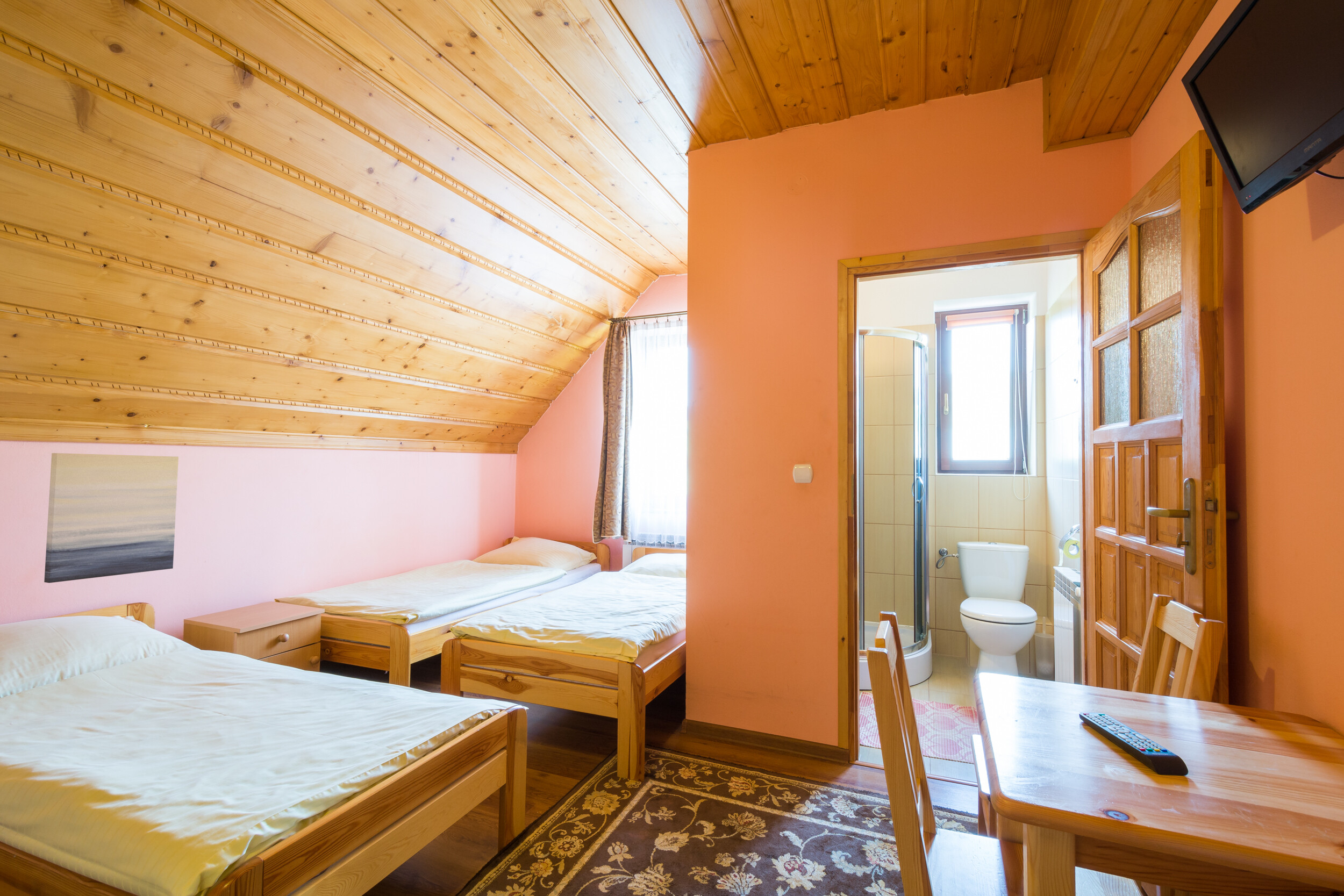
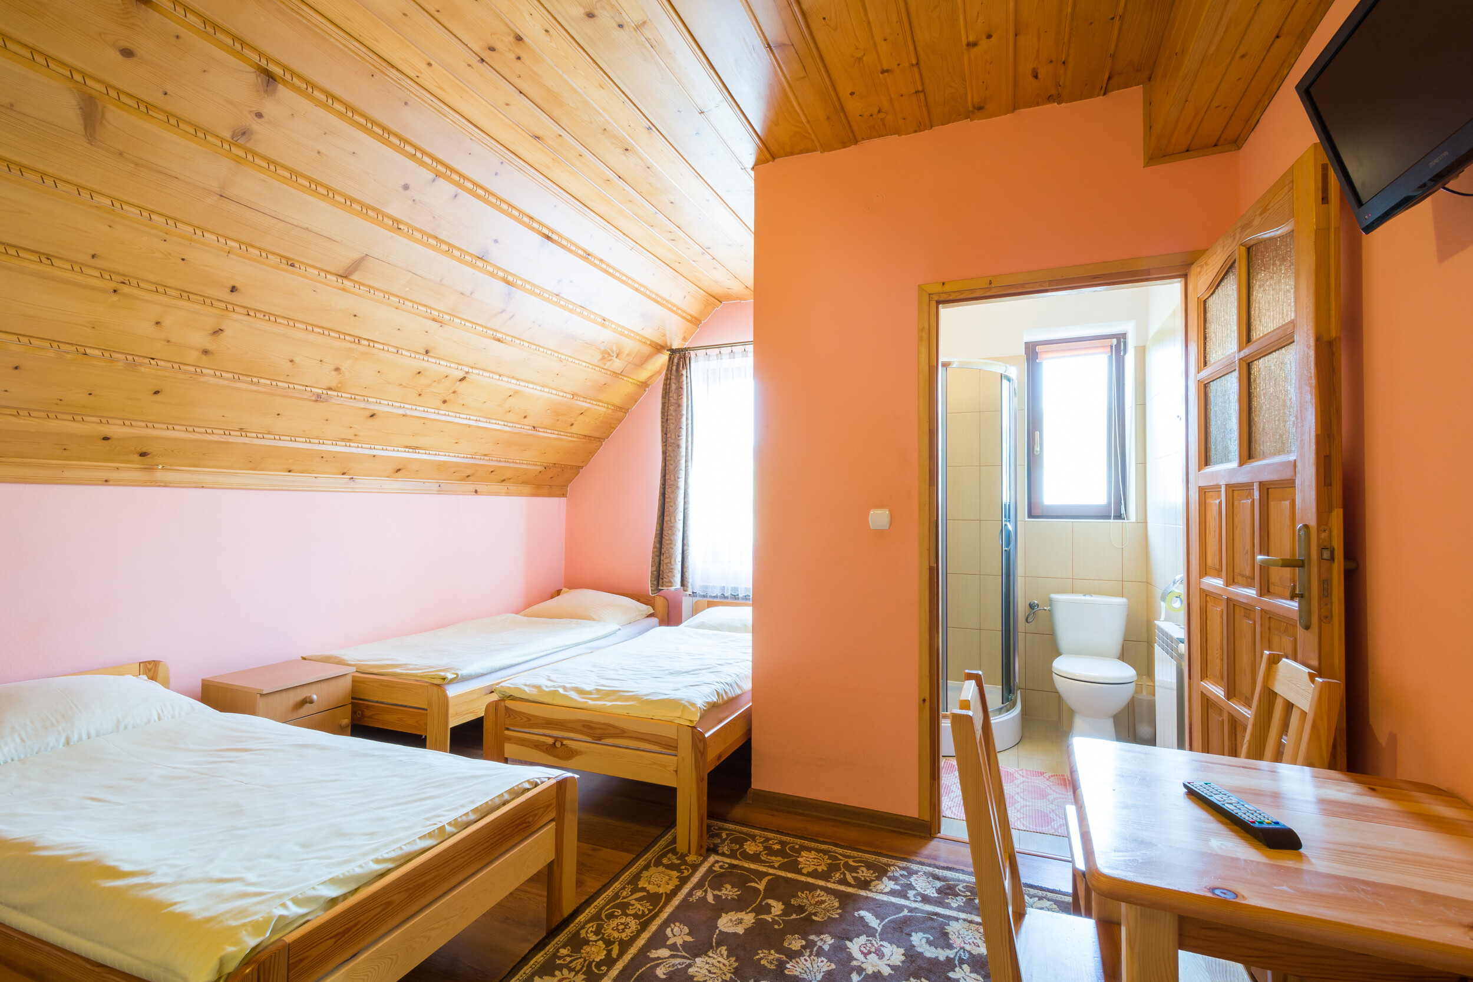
- wall art (116, 514)
